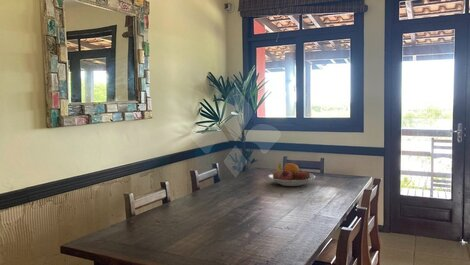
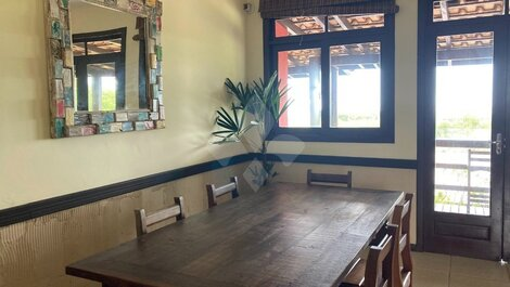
- fruit bowl (291, 174)
